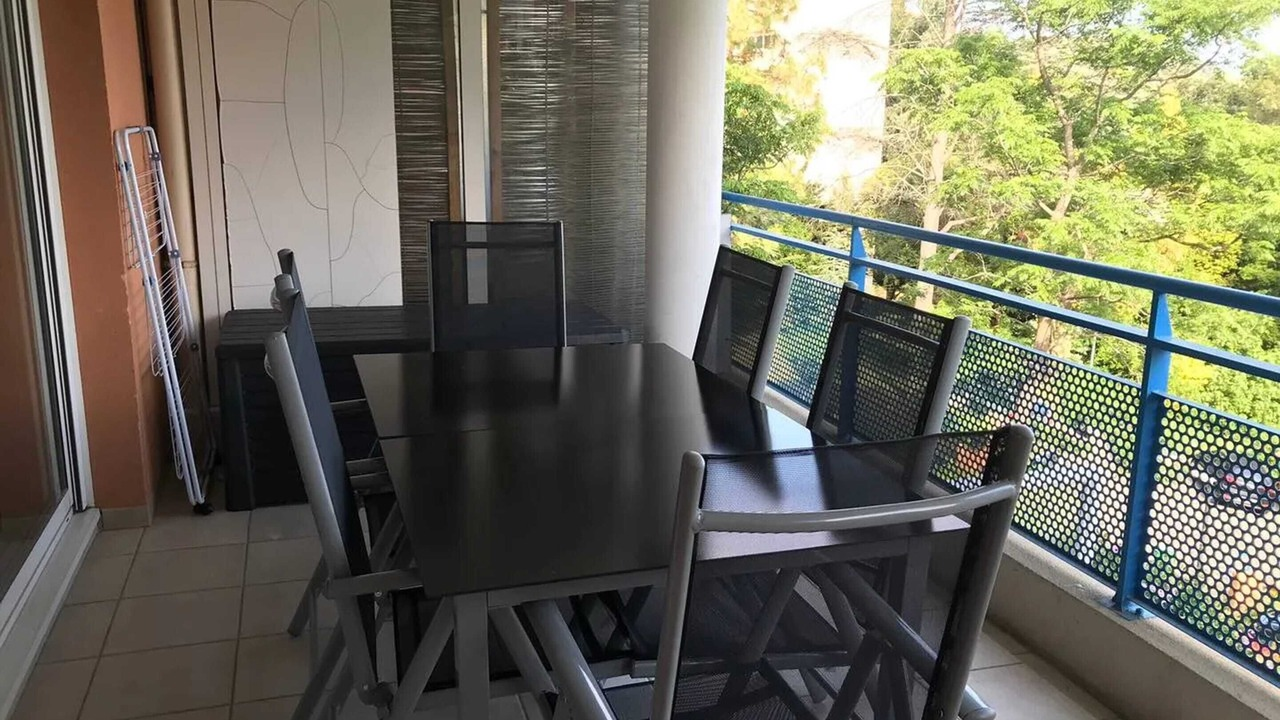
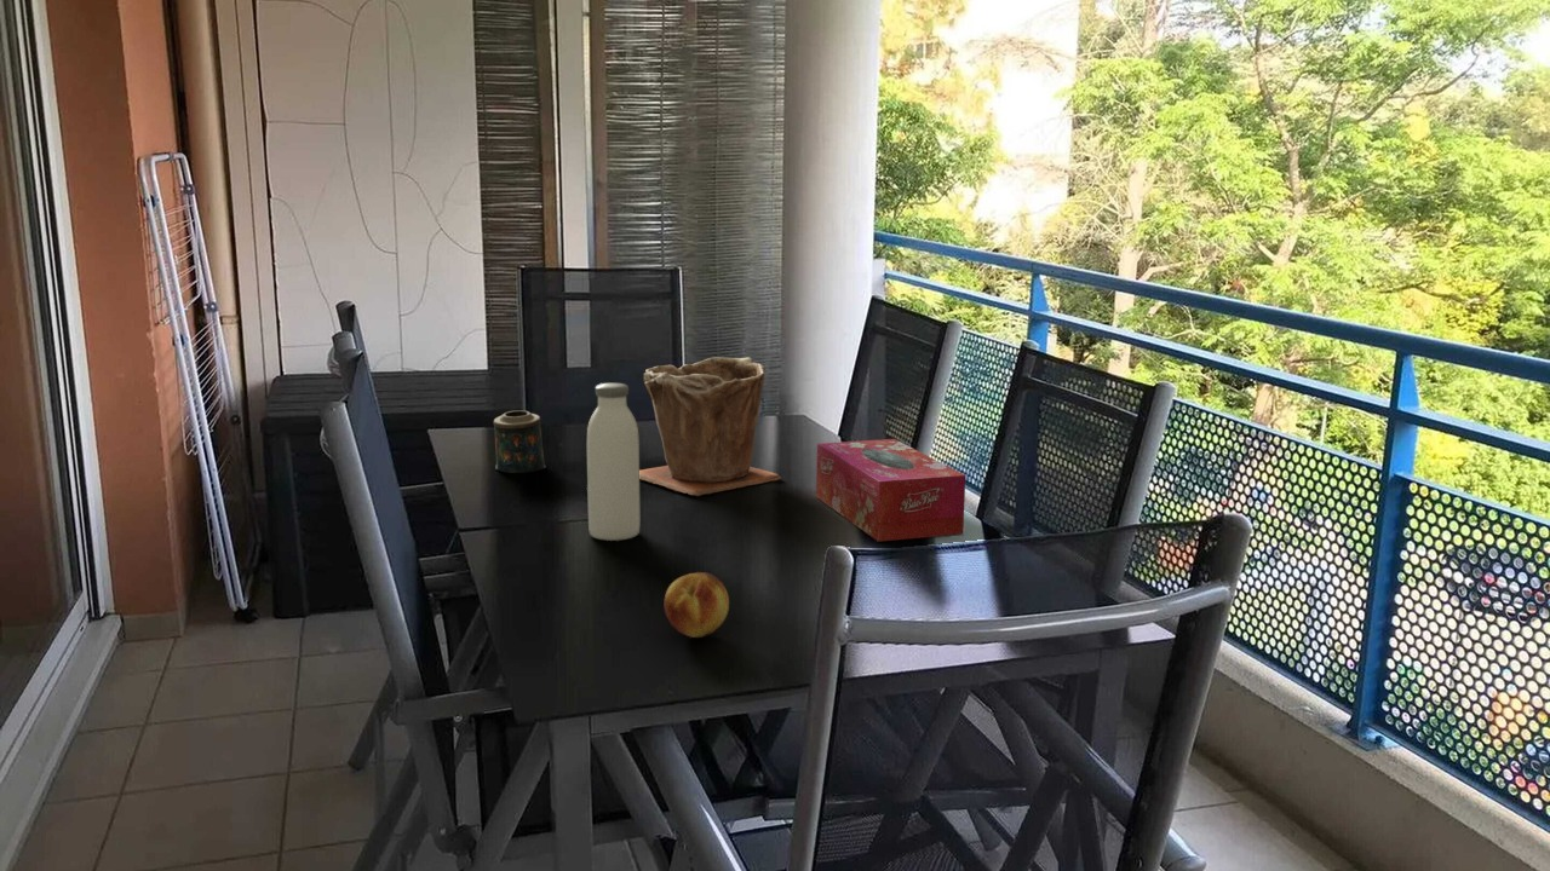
+ fruit (696, 604)
+ water bottle (613, 460)
+ tissue box (886, 486)
+ candle (516, 438)
+ plant pot (705, 420)
